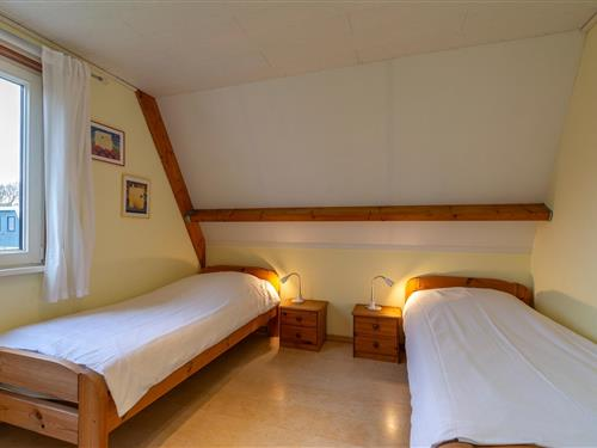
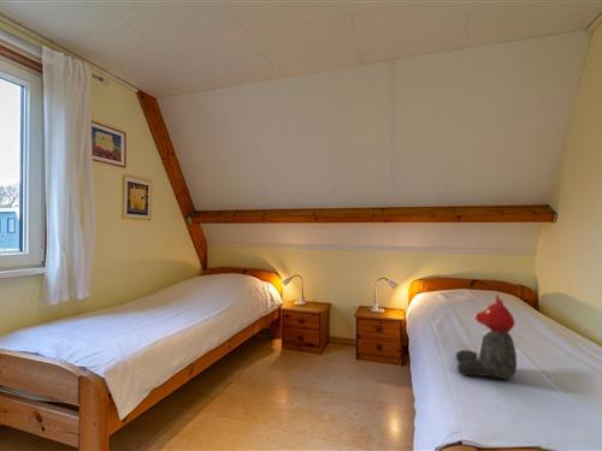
+ teddy bear (484, 333)
